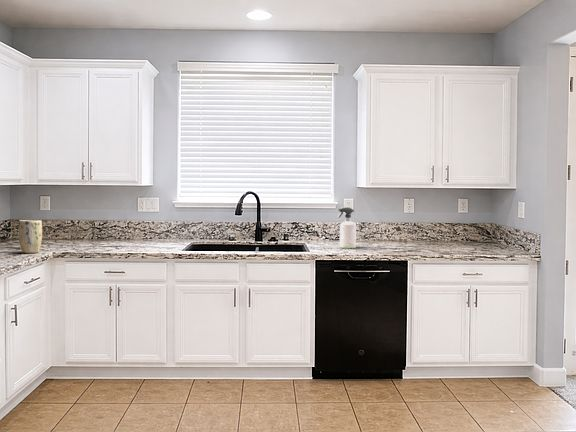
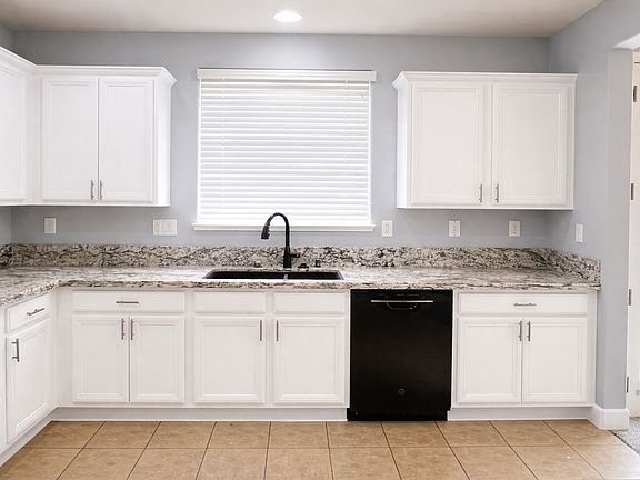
- plant pot (30, 236)
- spray bottle (346, 227)
